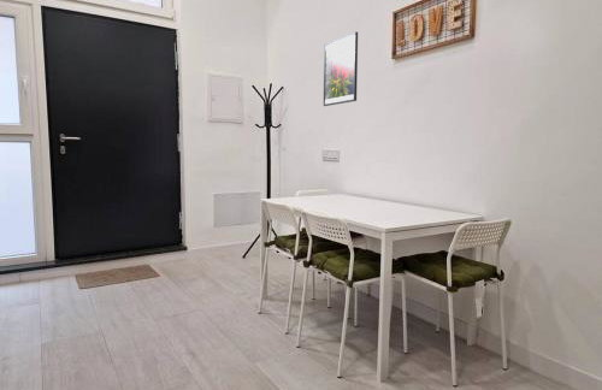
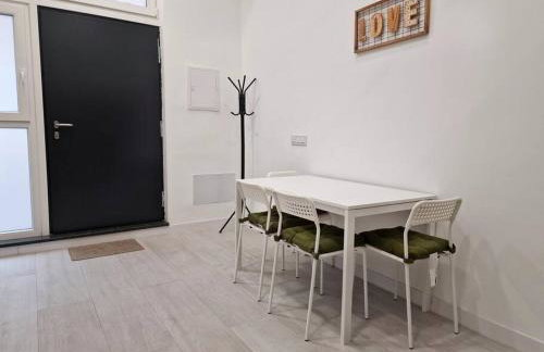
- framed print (340, 71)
